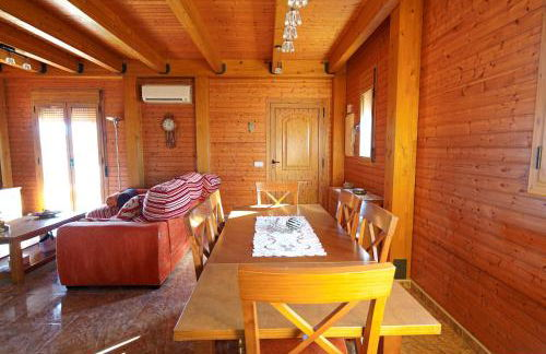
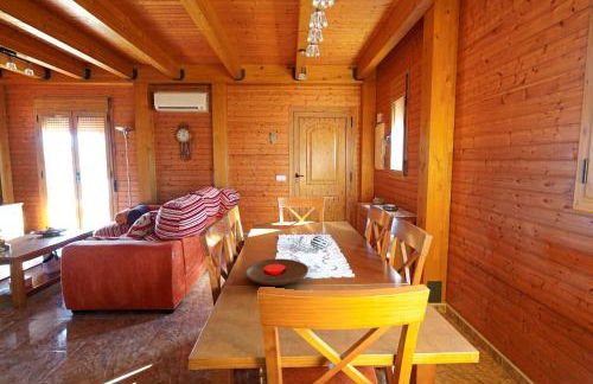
+ plate (276, 273)
